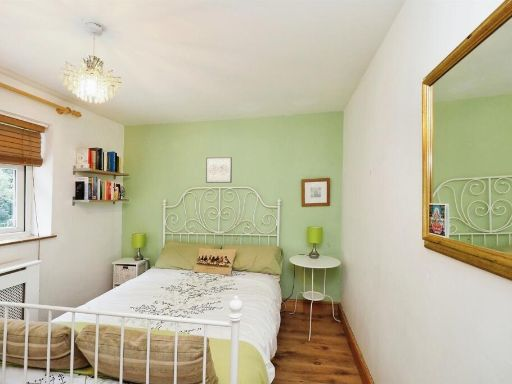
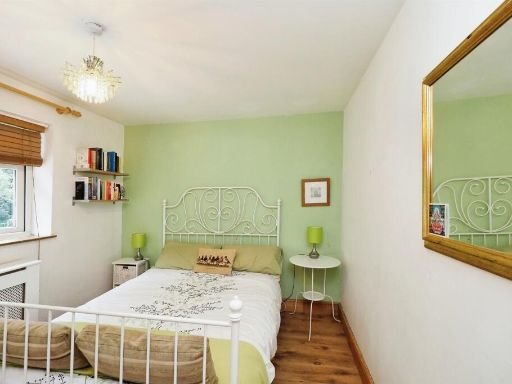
- wall art (218, 170)
